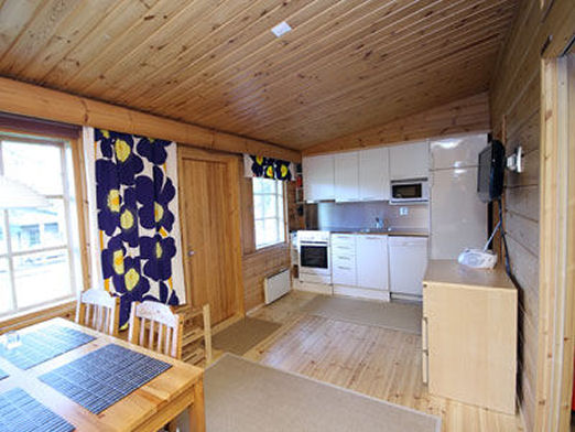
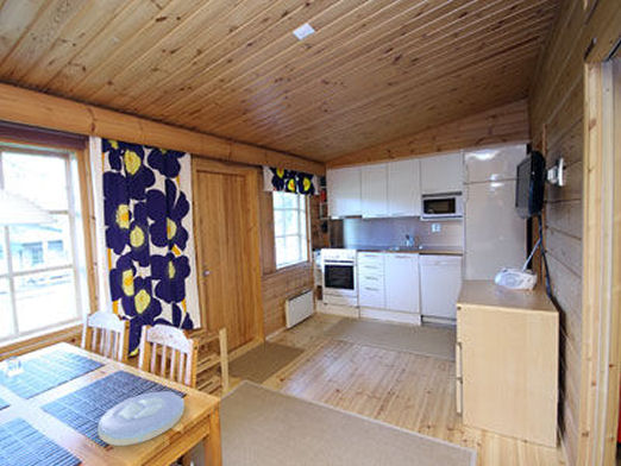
+ plate (143, 413)
